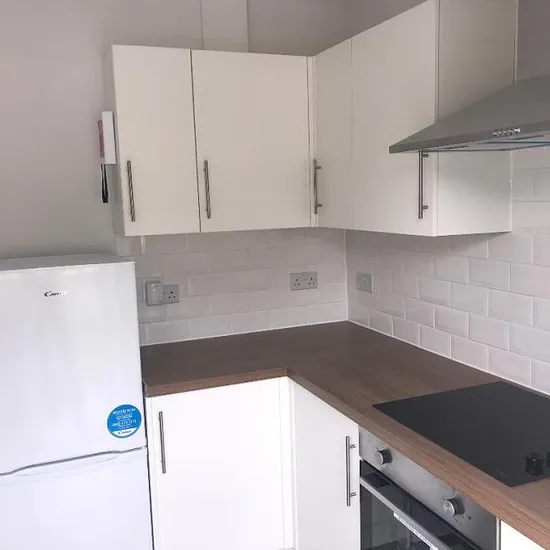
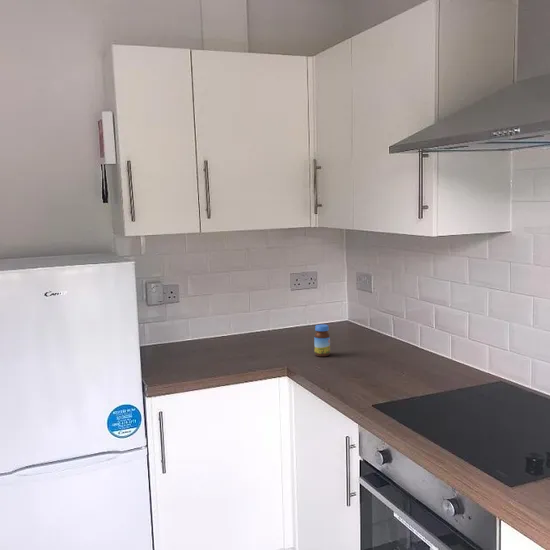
+ jar (322, 340)
